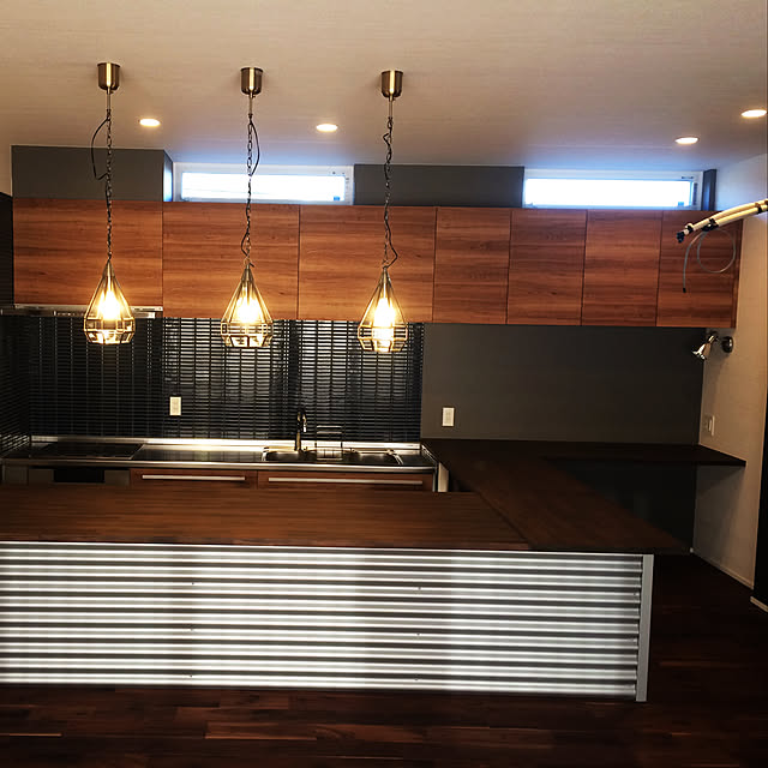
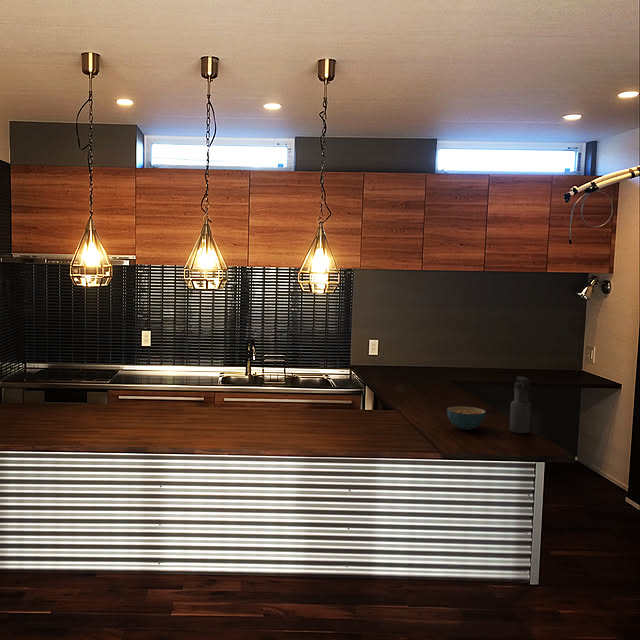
+ cereal bowl (465, 419)
+ water bottle (520, 404)
